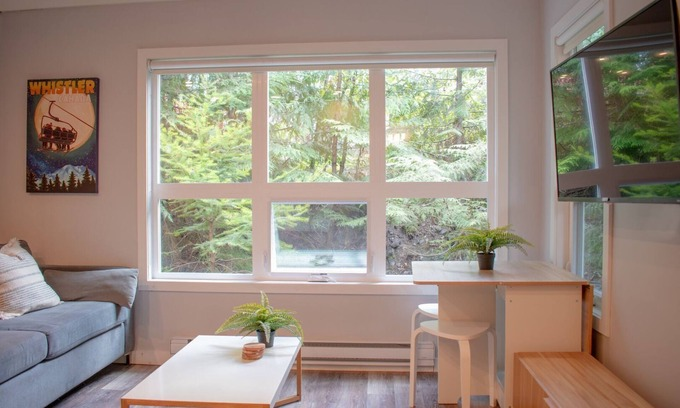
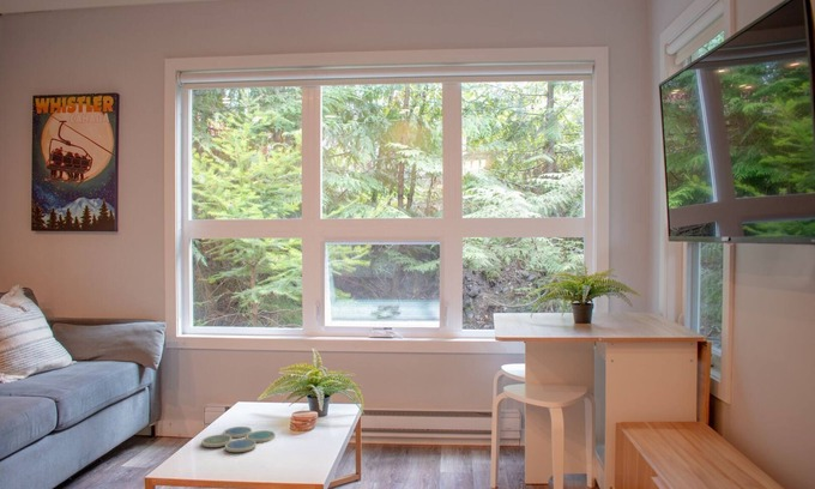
+ drink coaster (239, 436)
